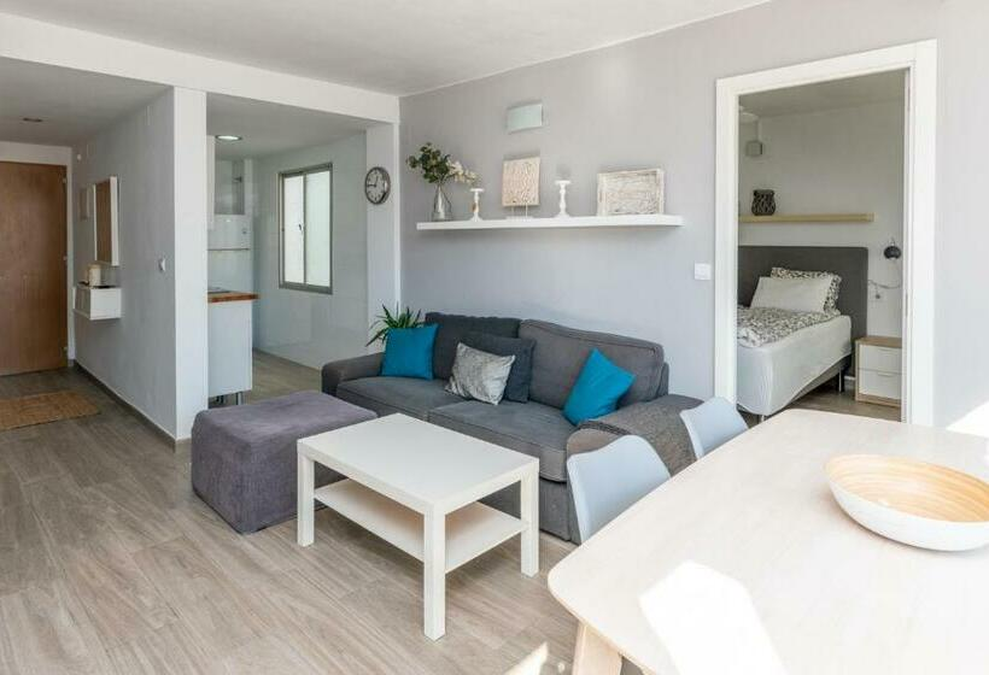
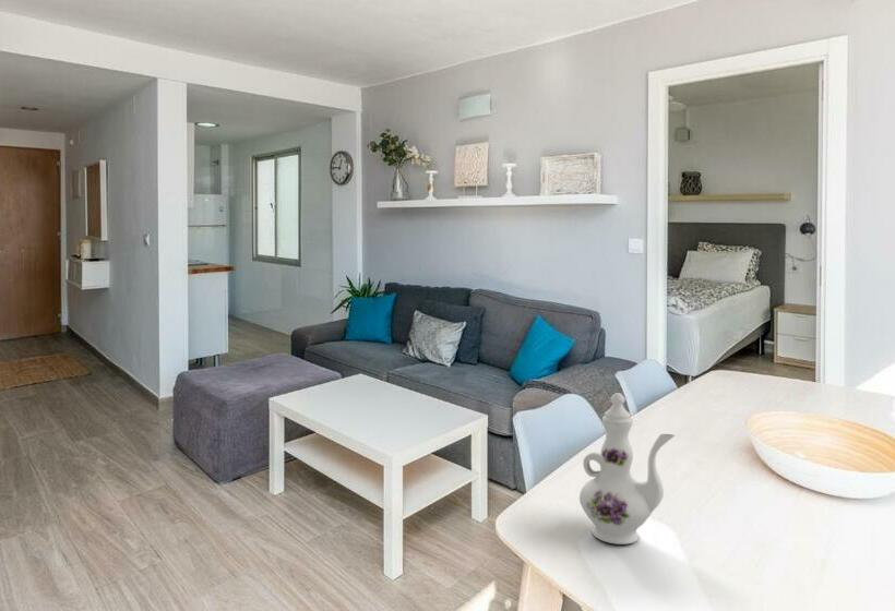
+ chinaware (625, 465)
